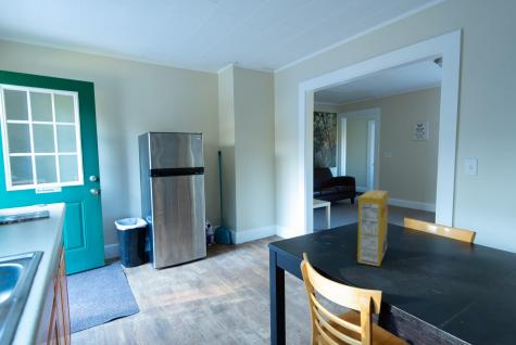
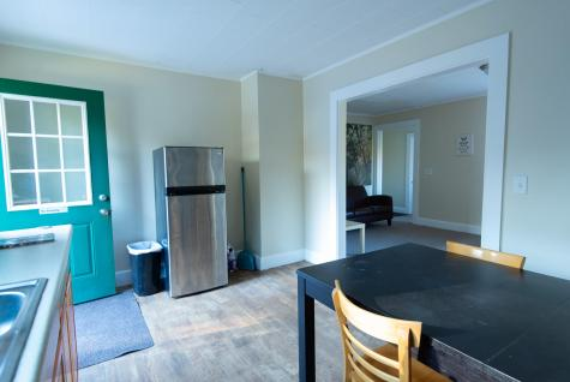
- cereal box (374, 225)
